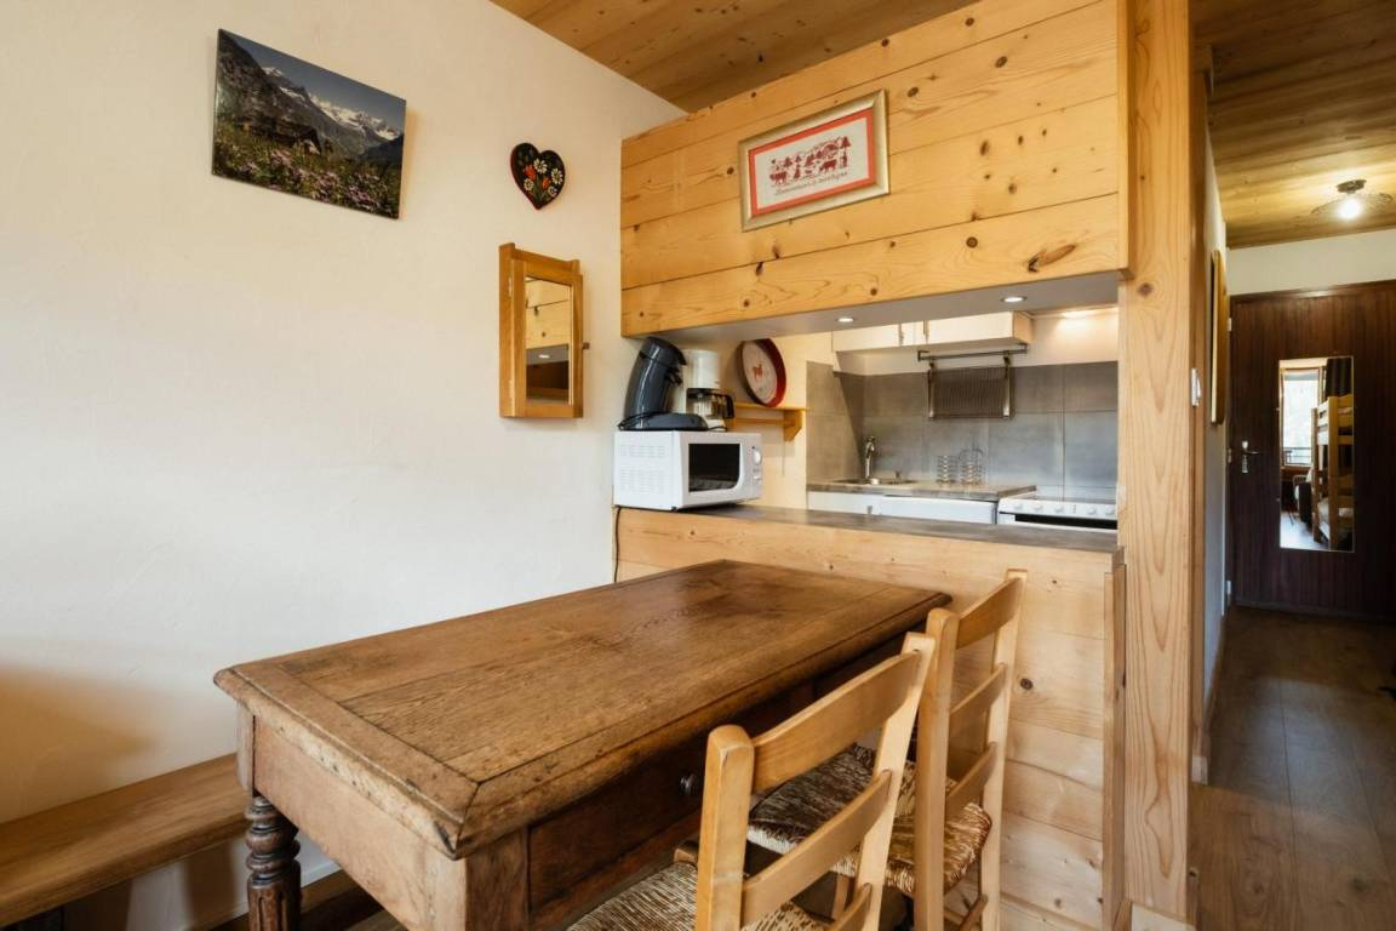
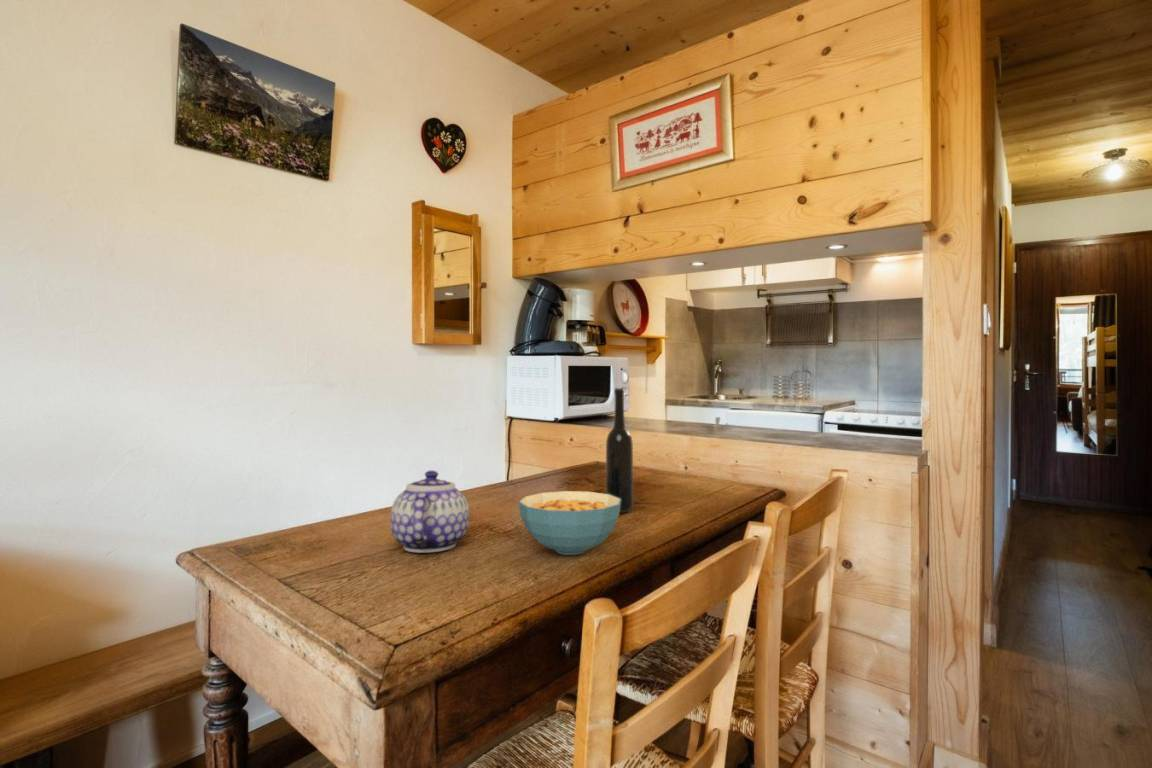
+ cereal bowl (570, 525)
+ teapot (430, 508)
+ bottle (619, 449)
